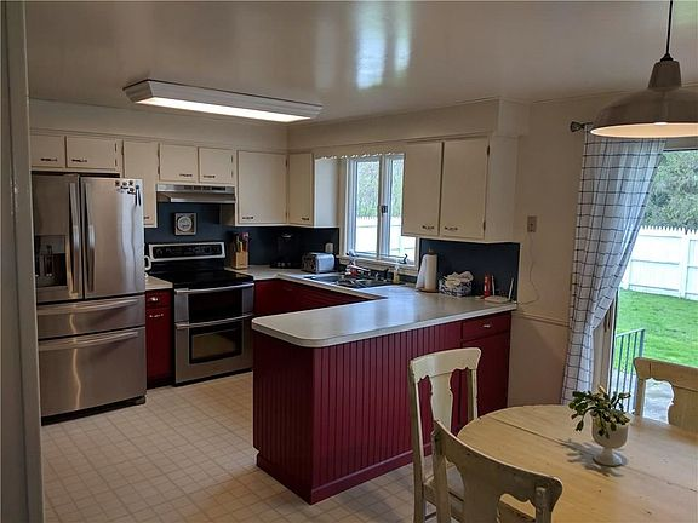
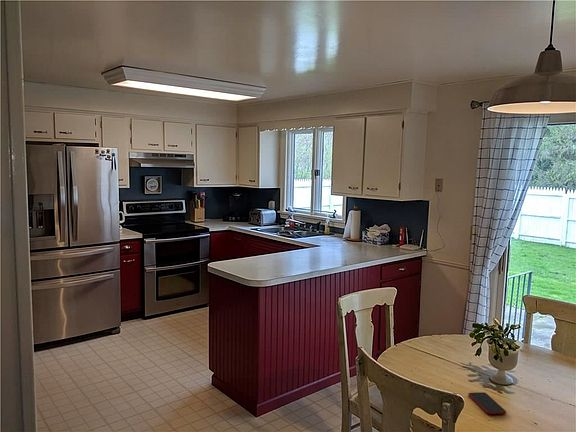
+ smartphone (486, 402)
